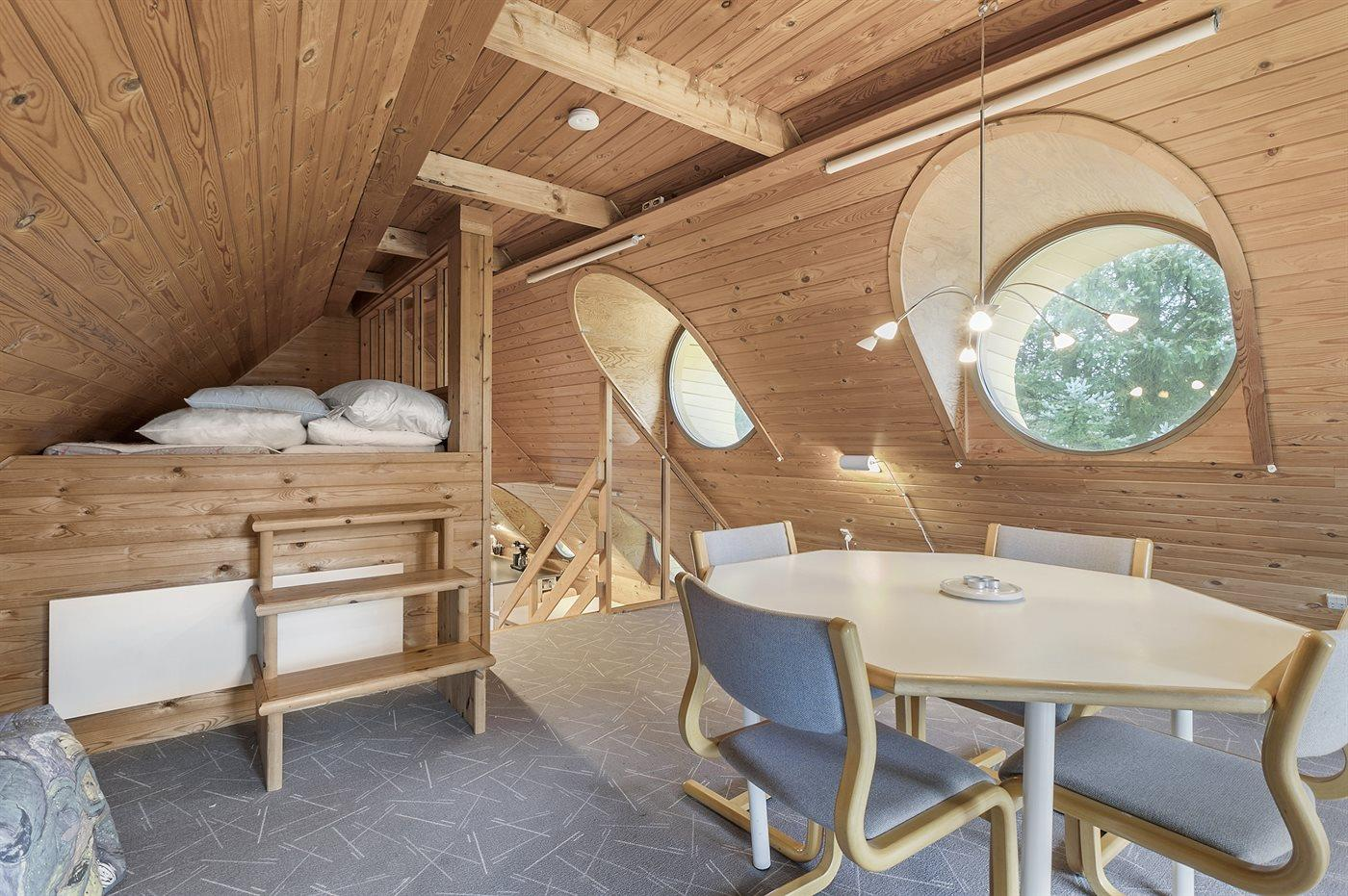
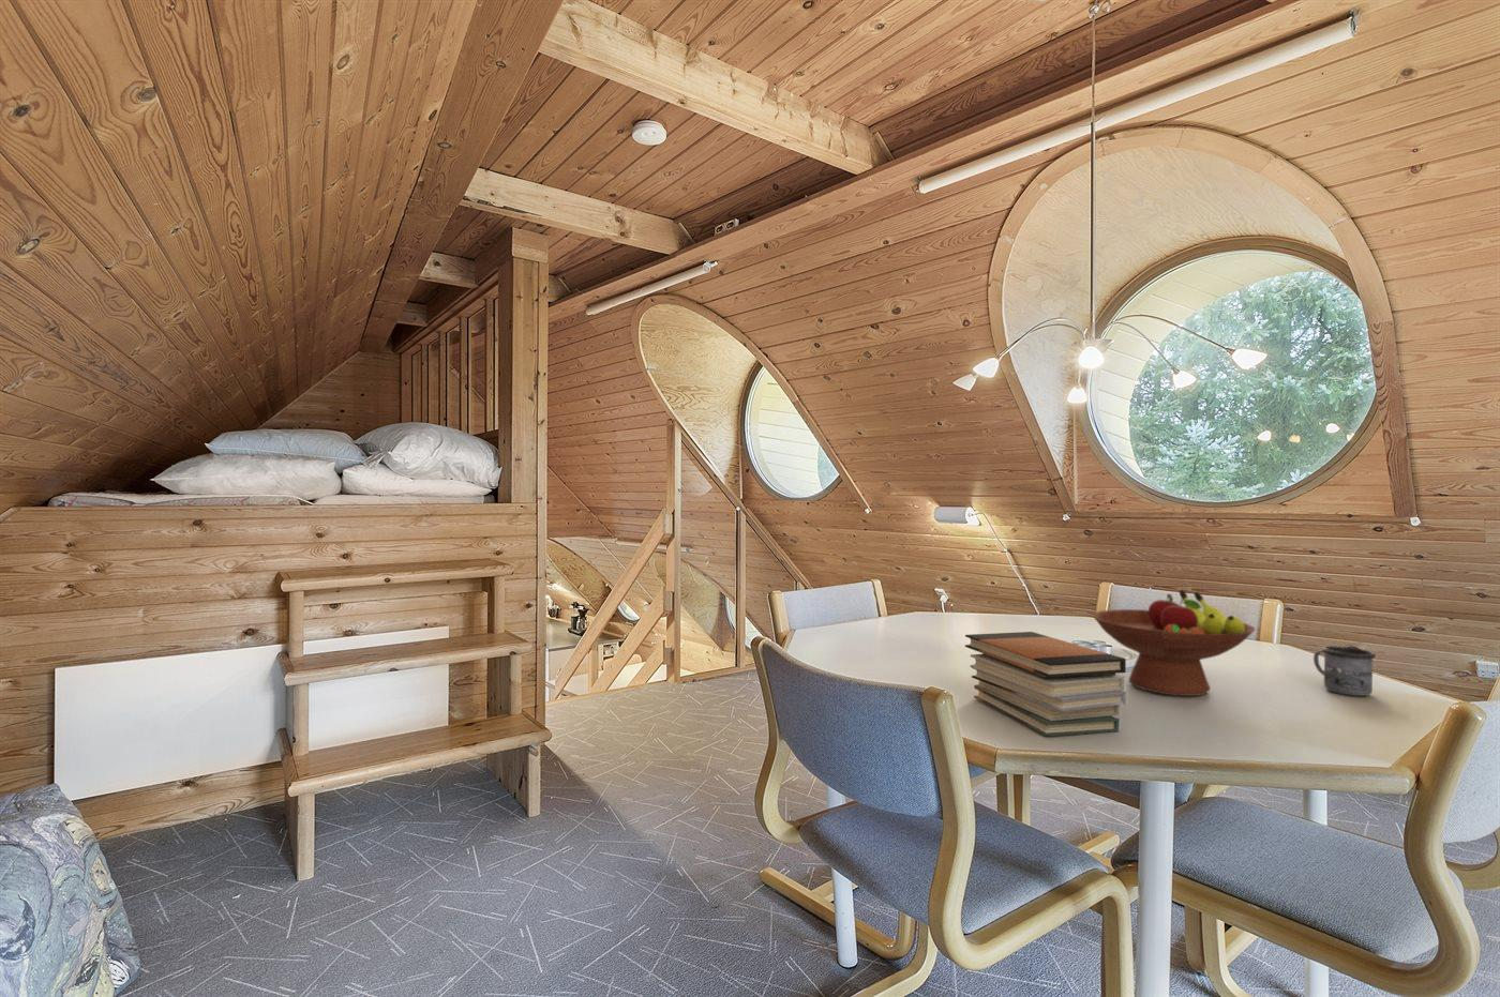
+ mug (1341, 670)
+ book stack (1042, 680)
+ fruit bowl (1168, 641)
